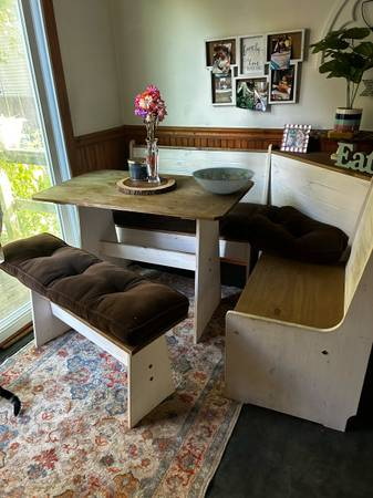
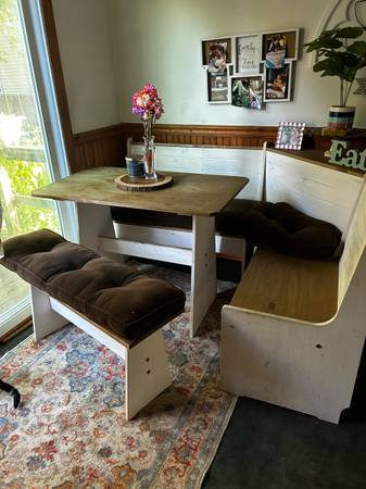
- decorative bowl (222, 181)
